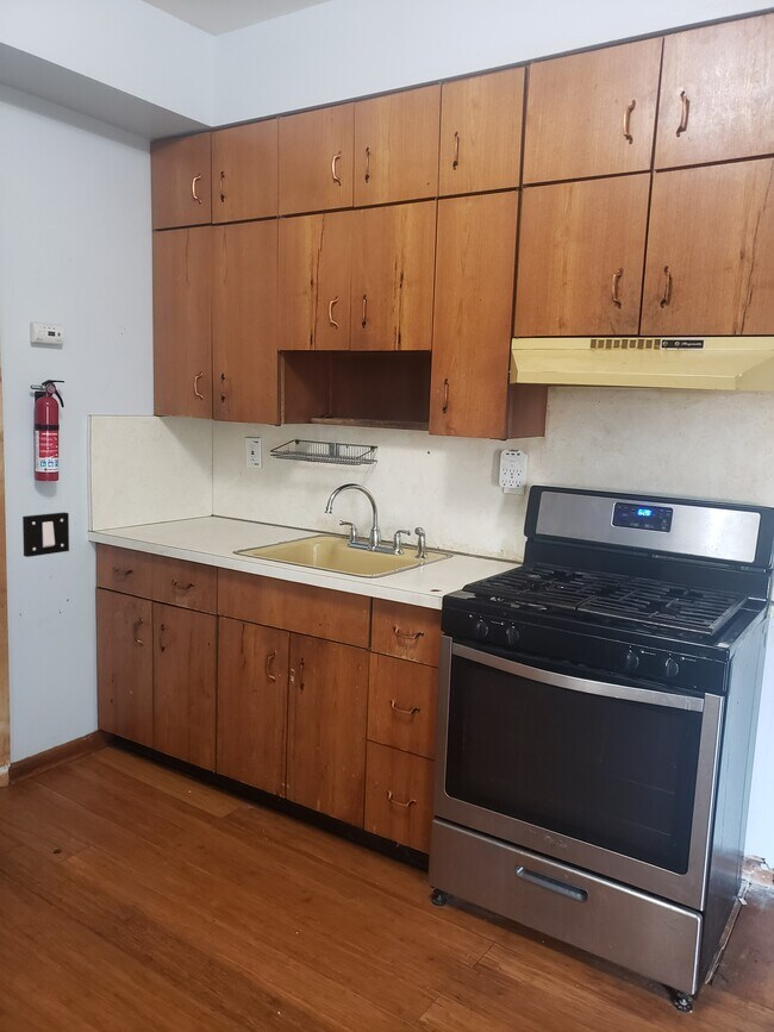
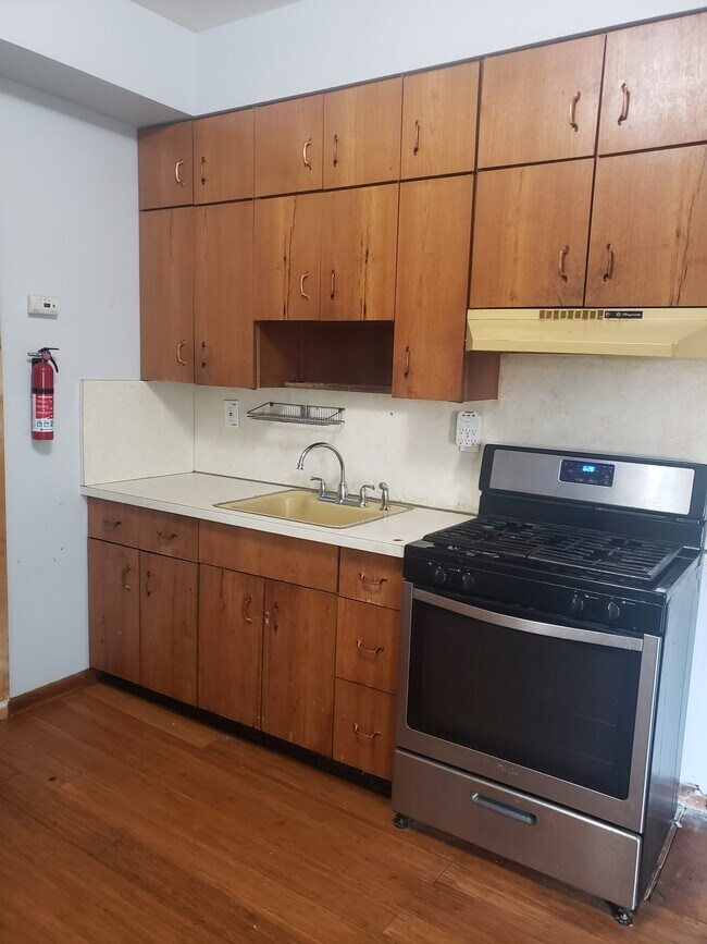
- light switch (48, 533)
